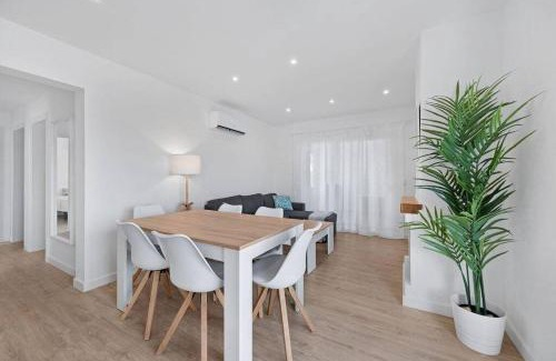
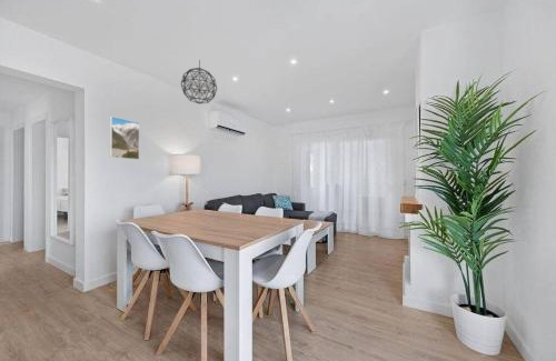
+ pendant light (199, 81)
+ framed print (125, 139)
